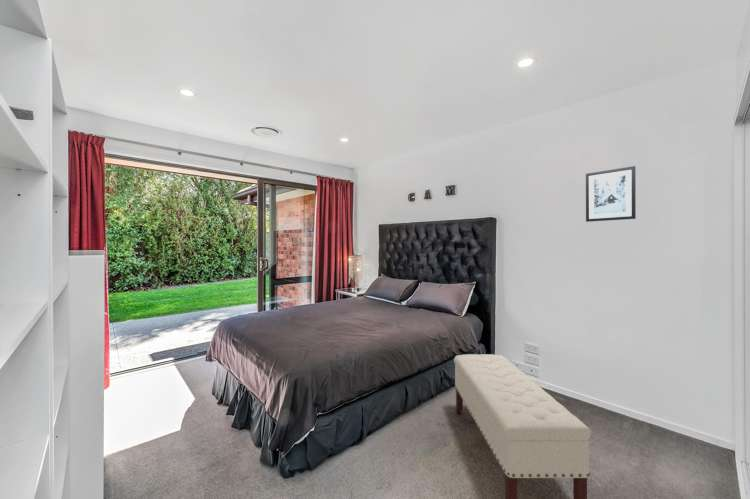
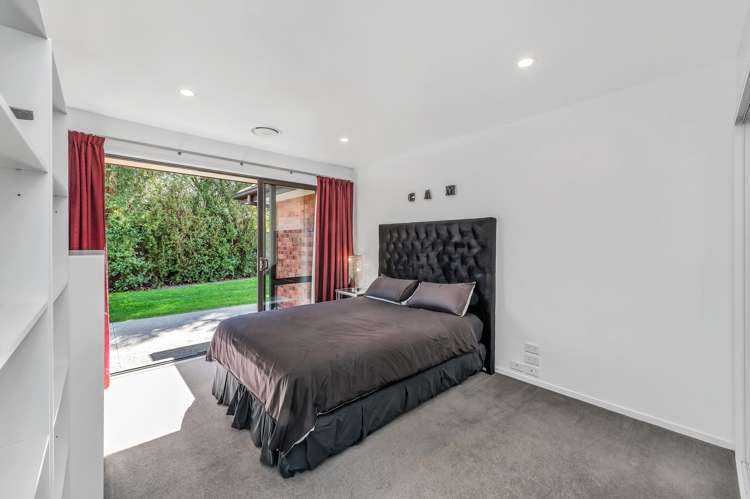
- bench (505, 417)
- wall art (609, 195)
